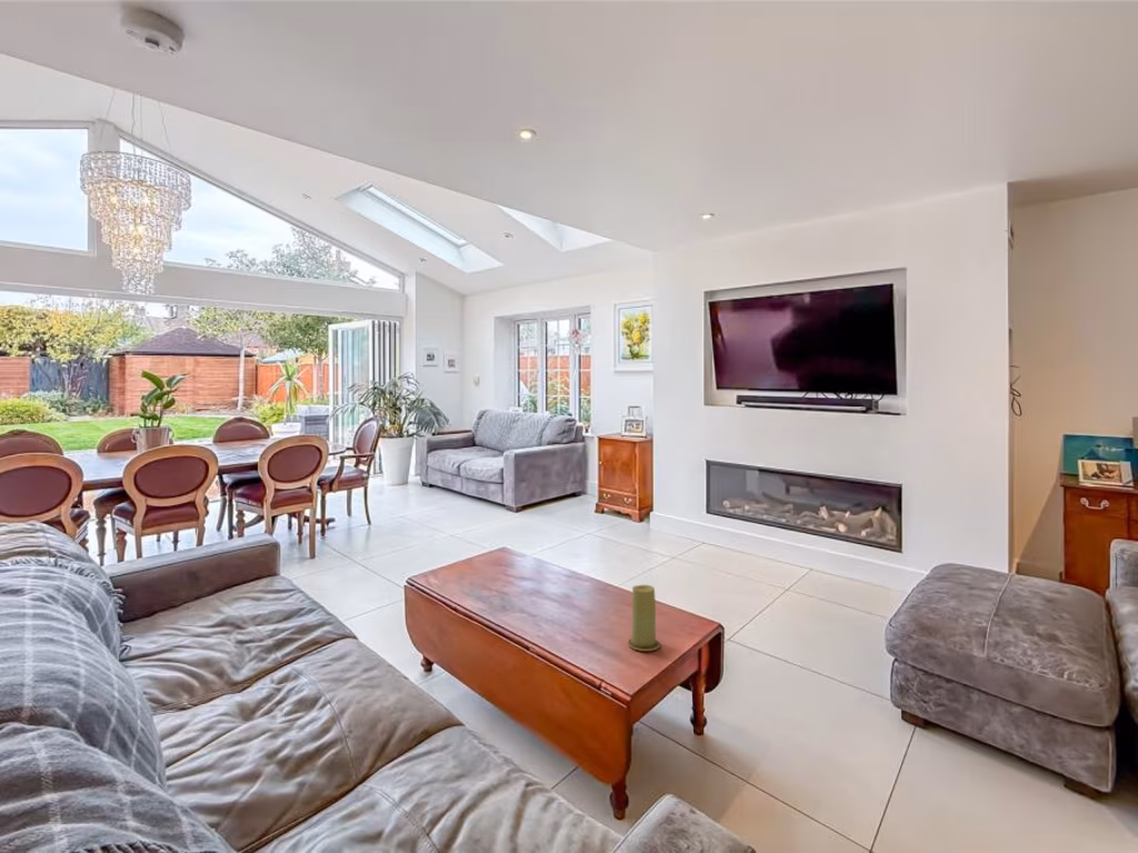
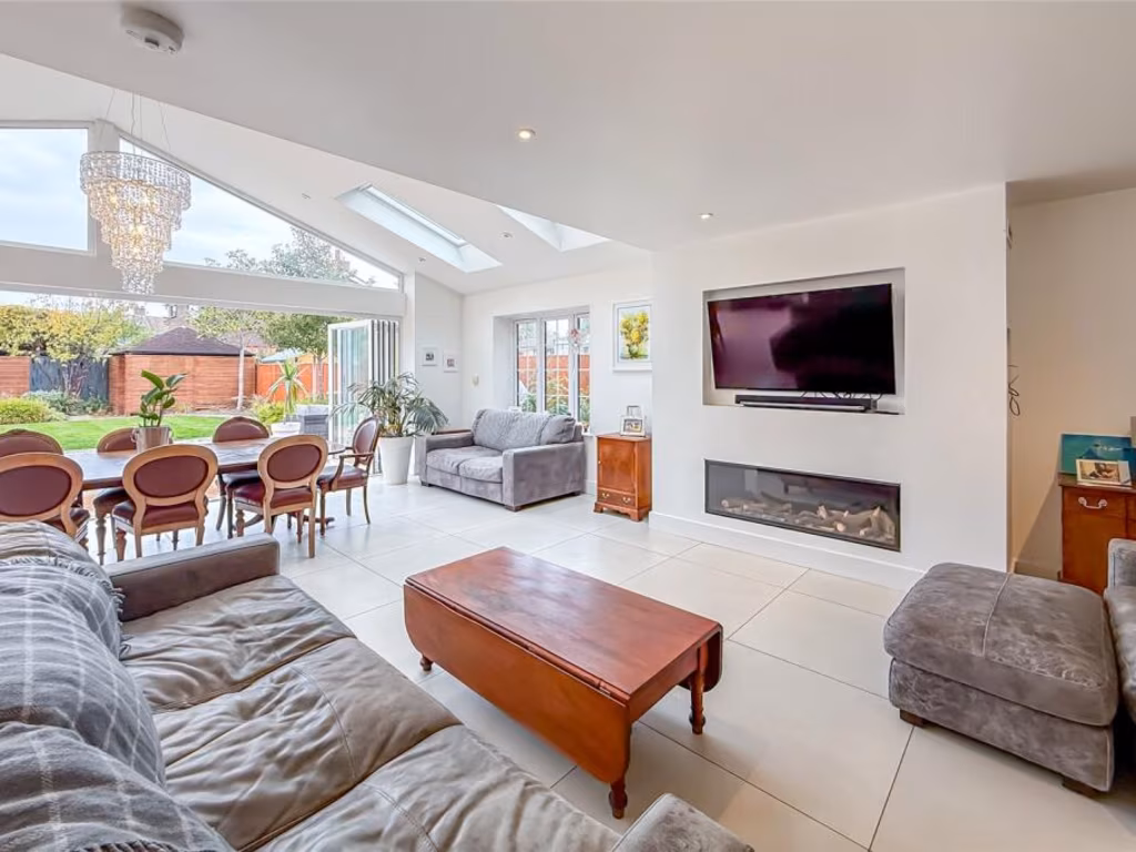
- candle (643, 615)
